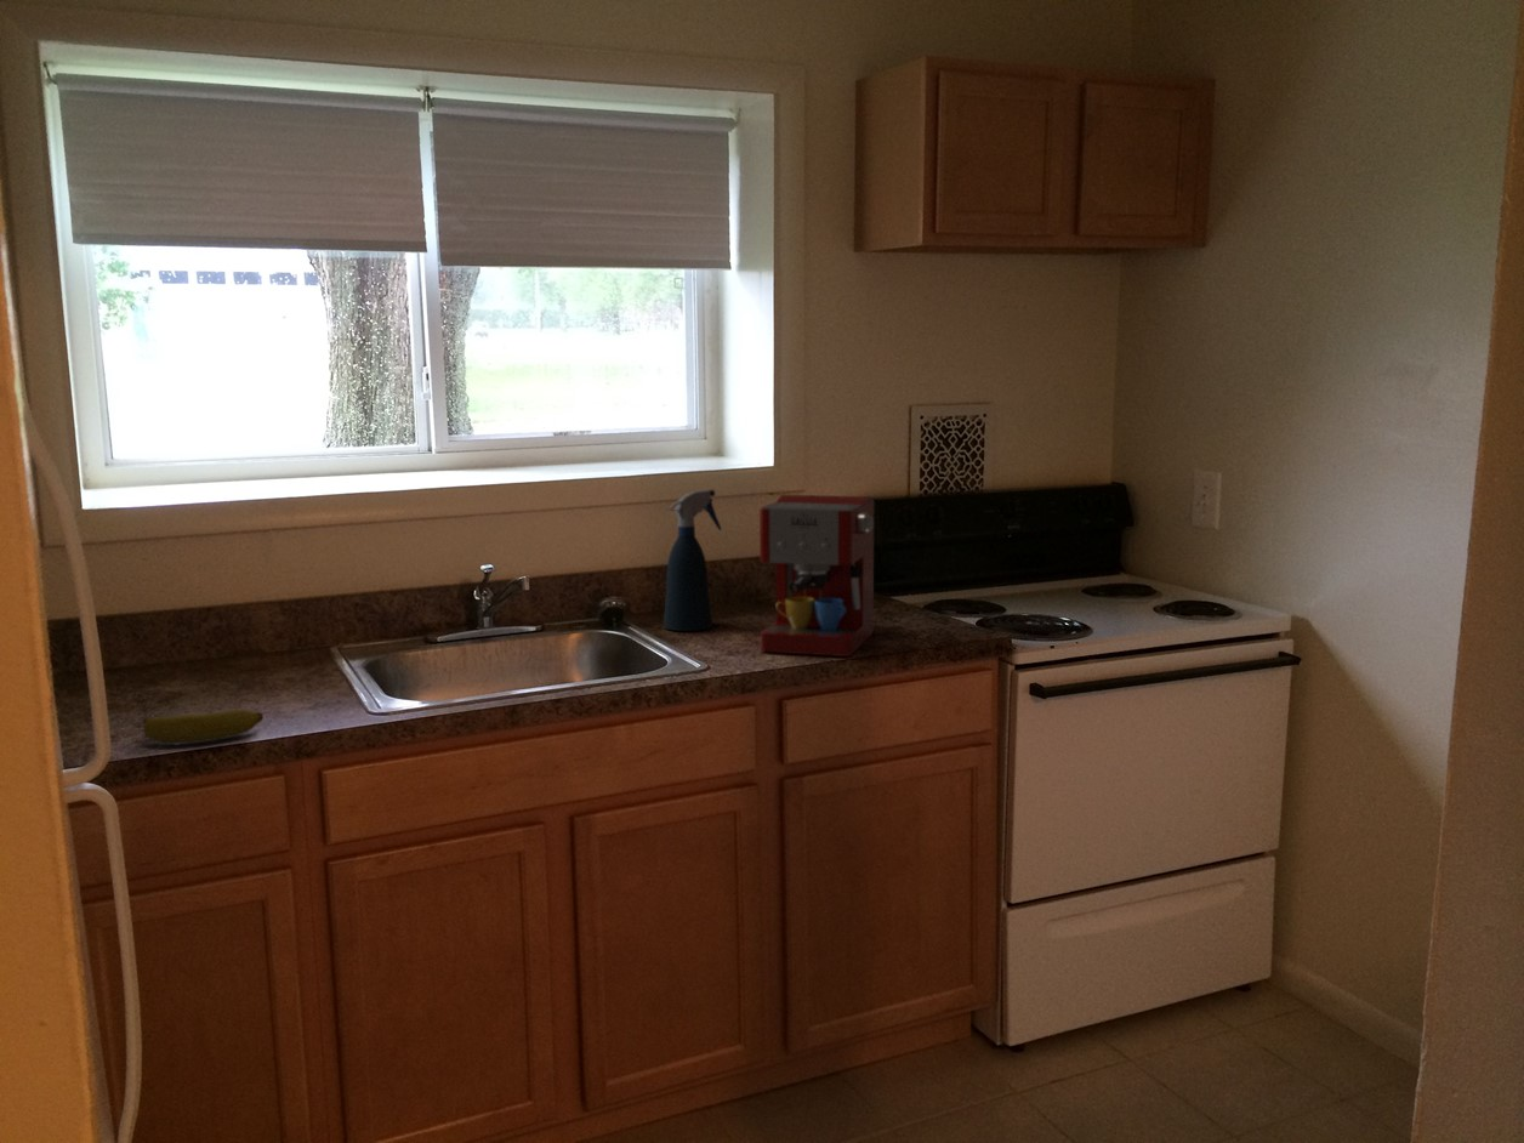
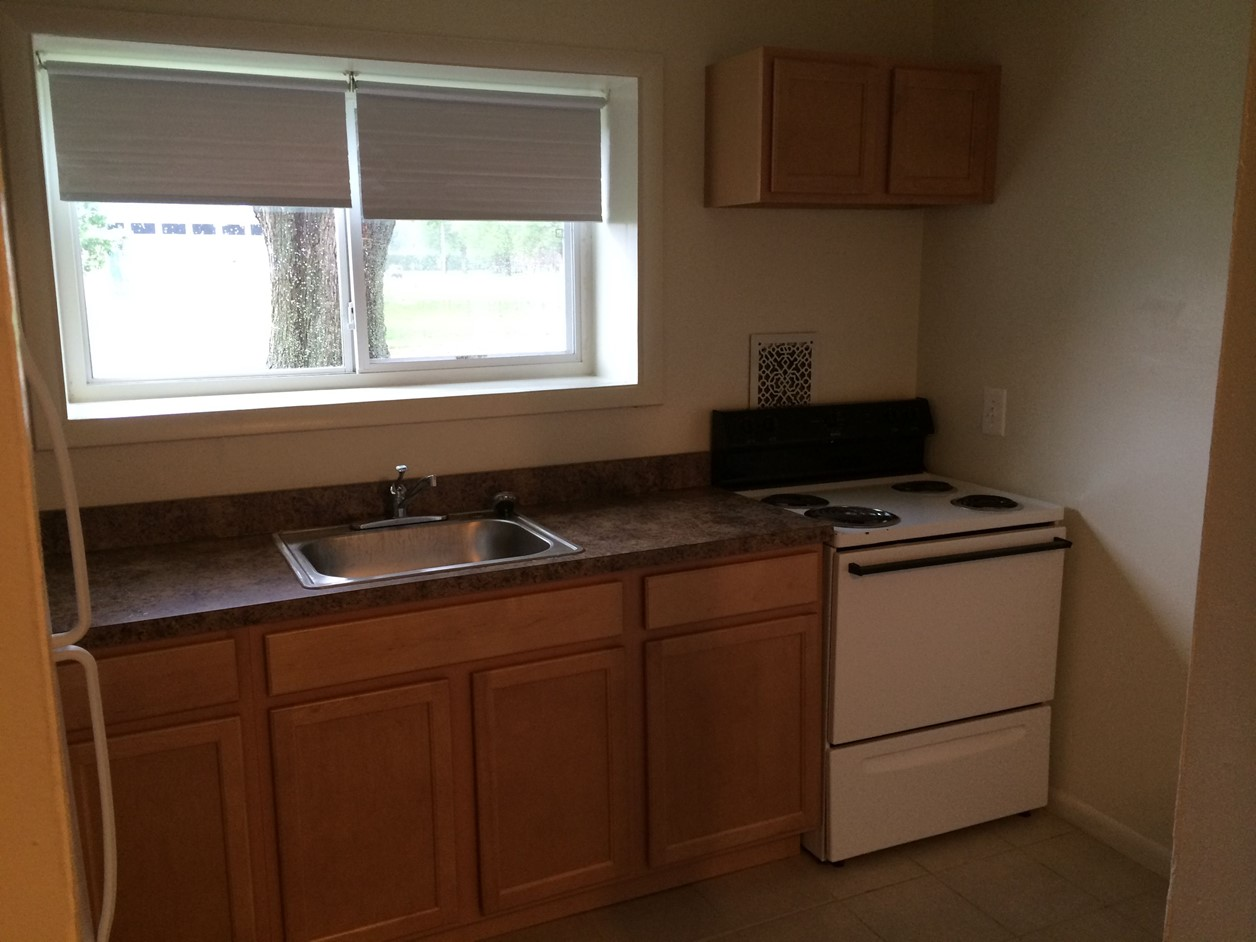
- coffee maker (818, 570)
- spray bottle (688, 558)
- banana (201, 722)
